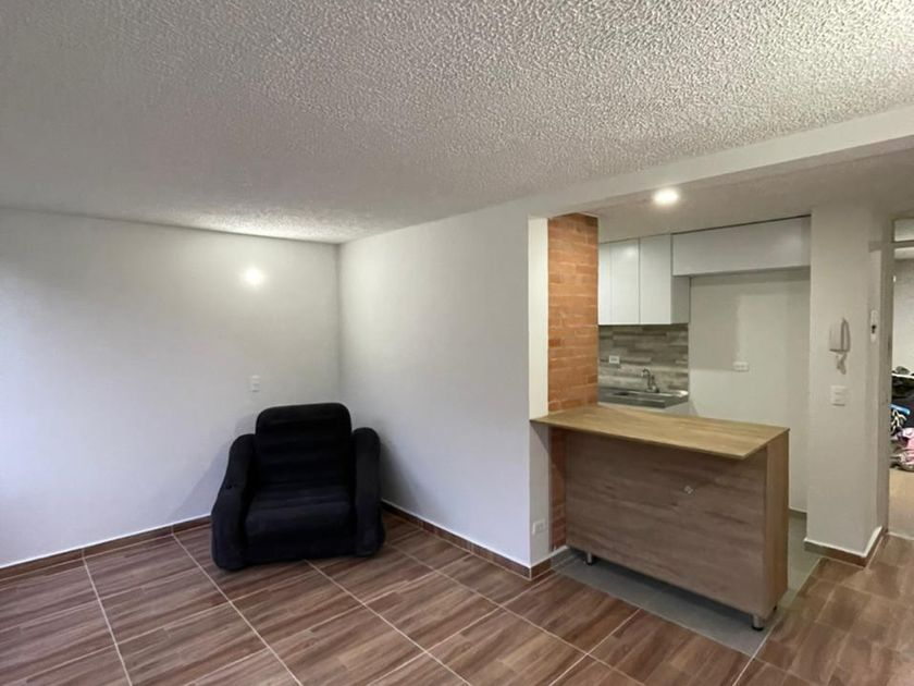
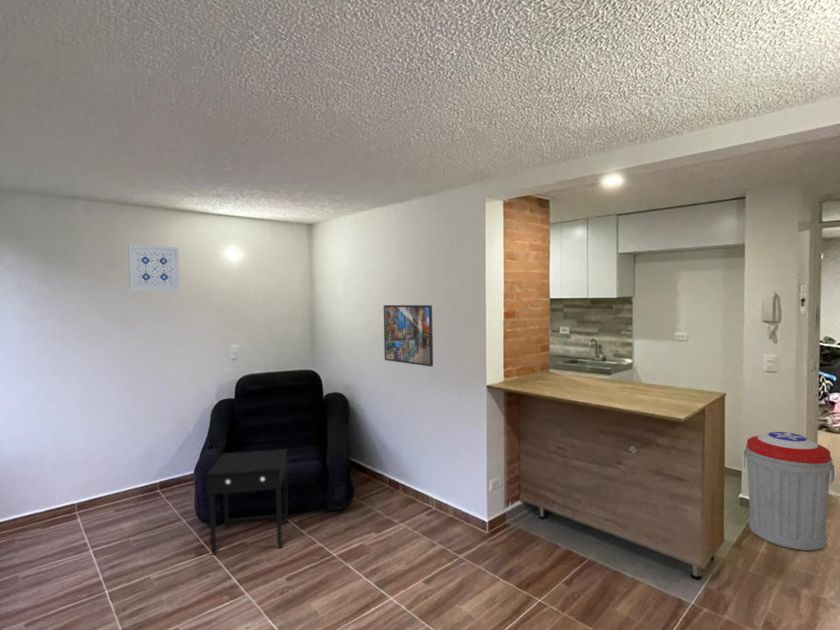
+ side table (250, 491)
+ wall art (154, 268)
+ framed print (407, 334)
+ trash can (786, 485)
